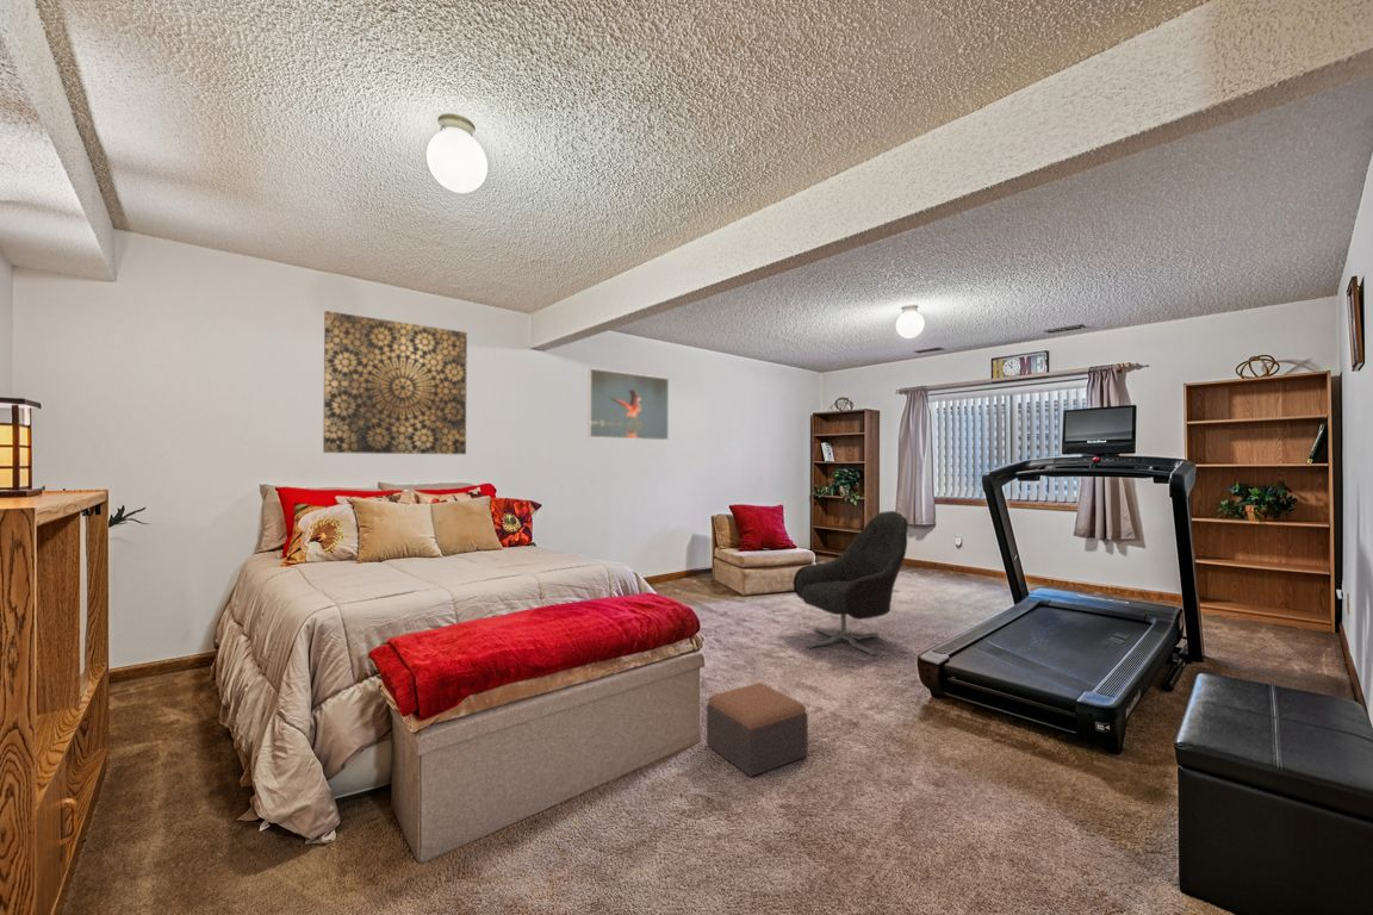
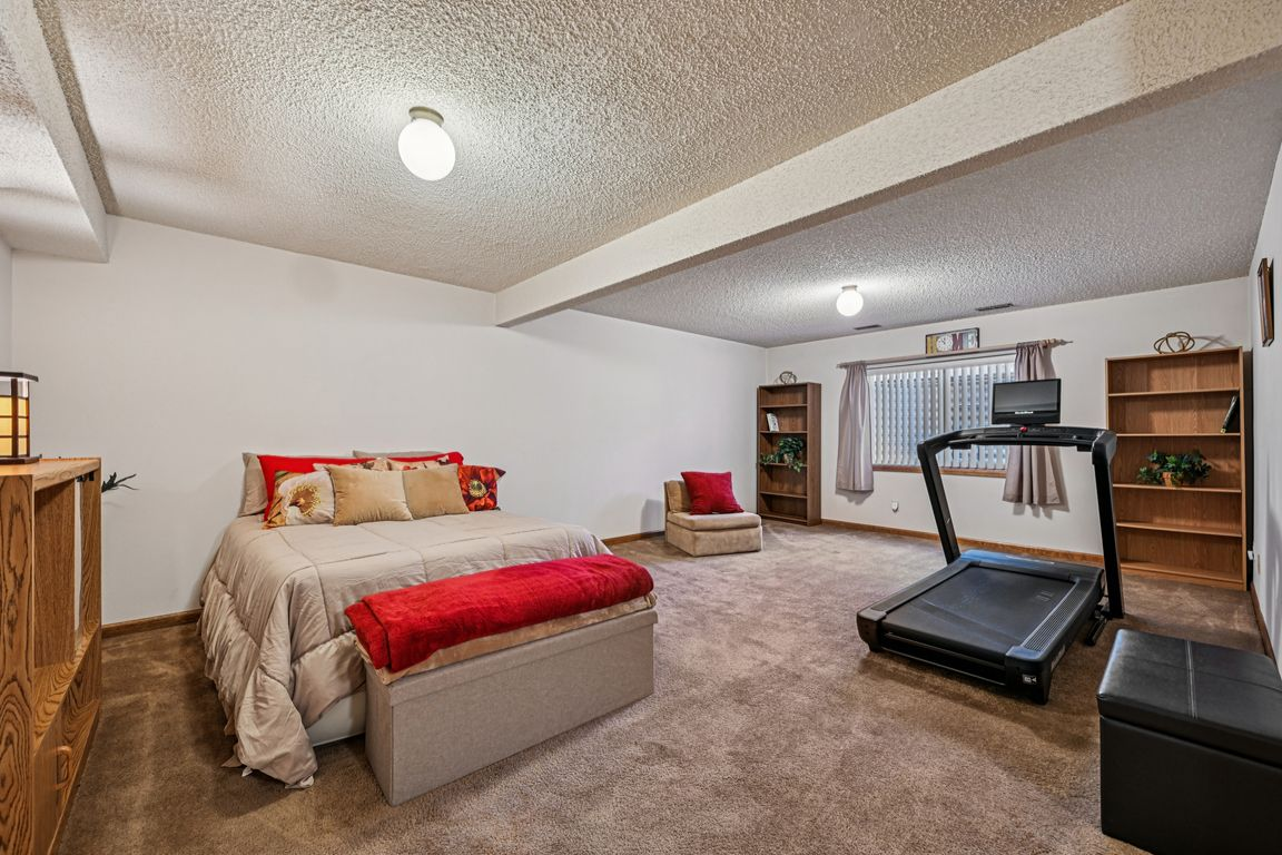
- armchair (847, 577)
- footstool (756, 723)
- wall art (399, 387)
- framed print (630, 406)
